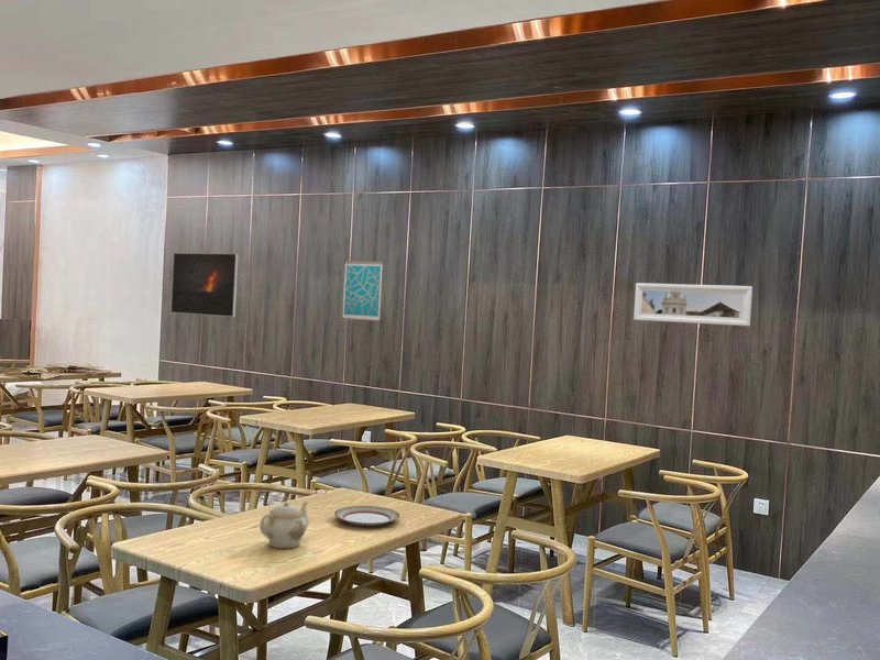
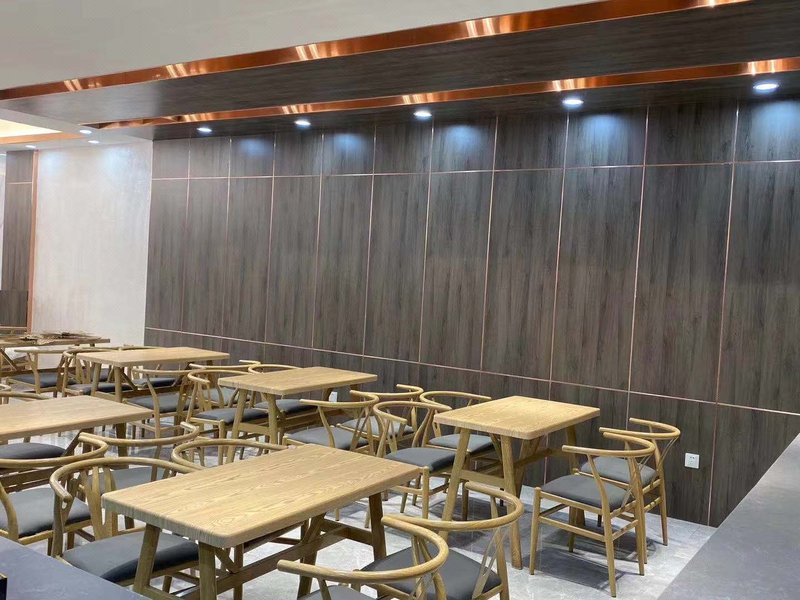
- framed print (691, 304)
- plate (366, 516)
- teapot (284, 522)
- wall art (362, 290)
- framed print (204, 284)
